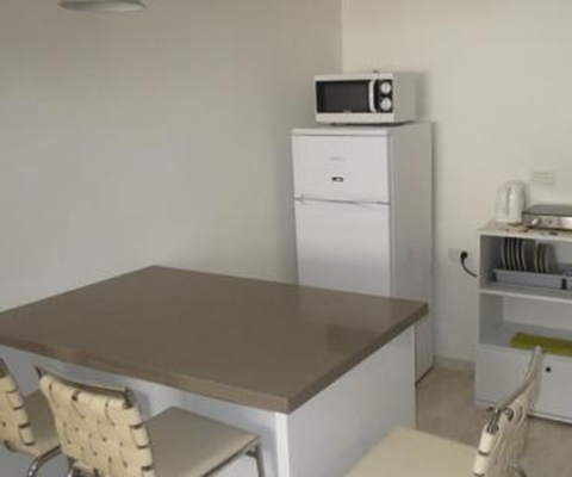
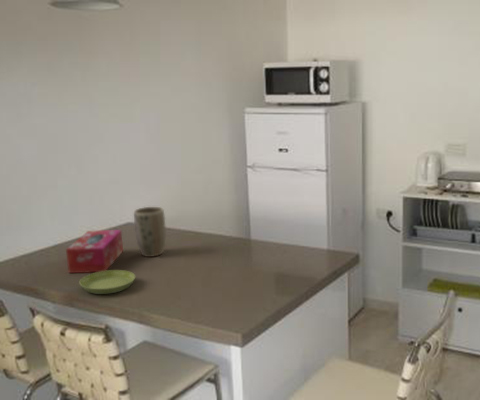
+ tissue box (96, 250)
+ saucer (108, 282)
+ plant pot (150, 231)
